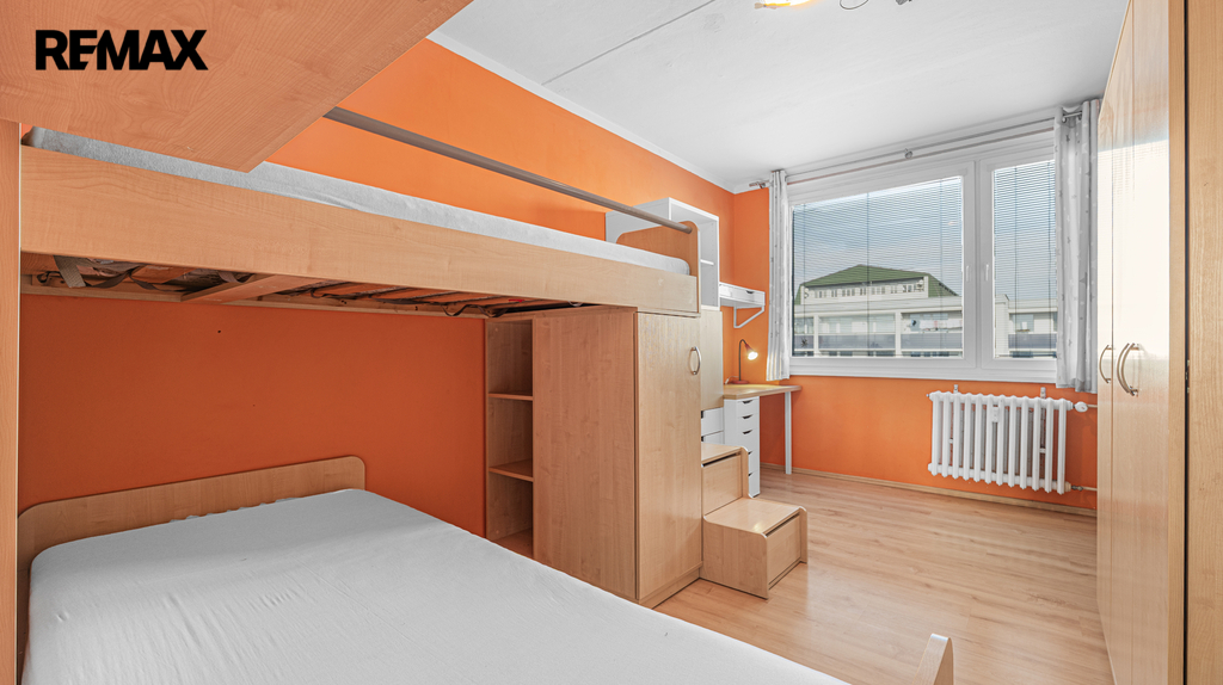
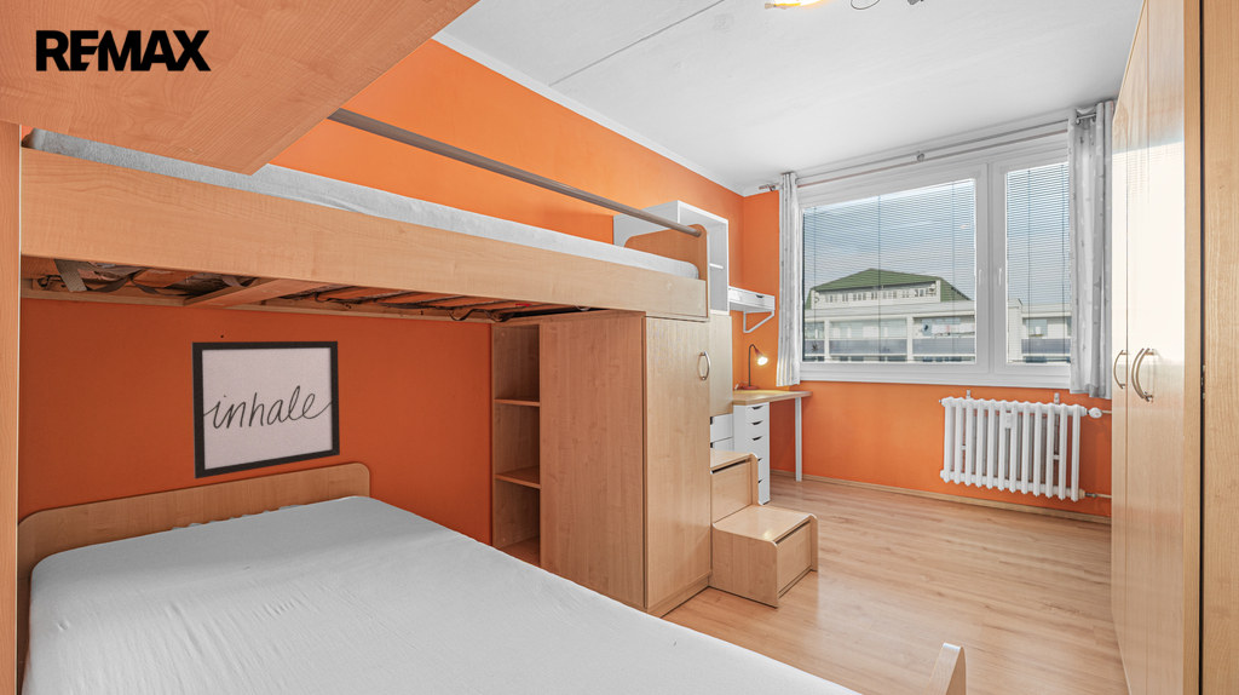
+ wall art (272, 403)
